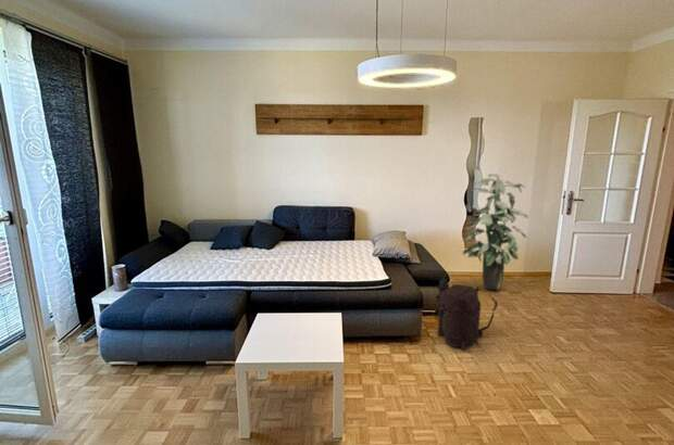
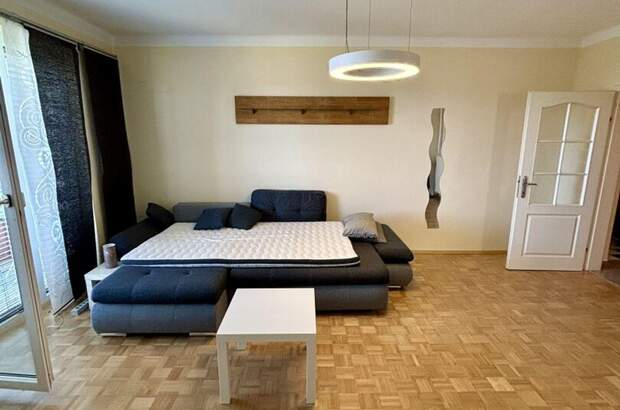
- backpack (461, 312)
- indoor plant (492, 231)
